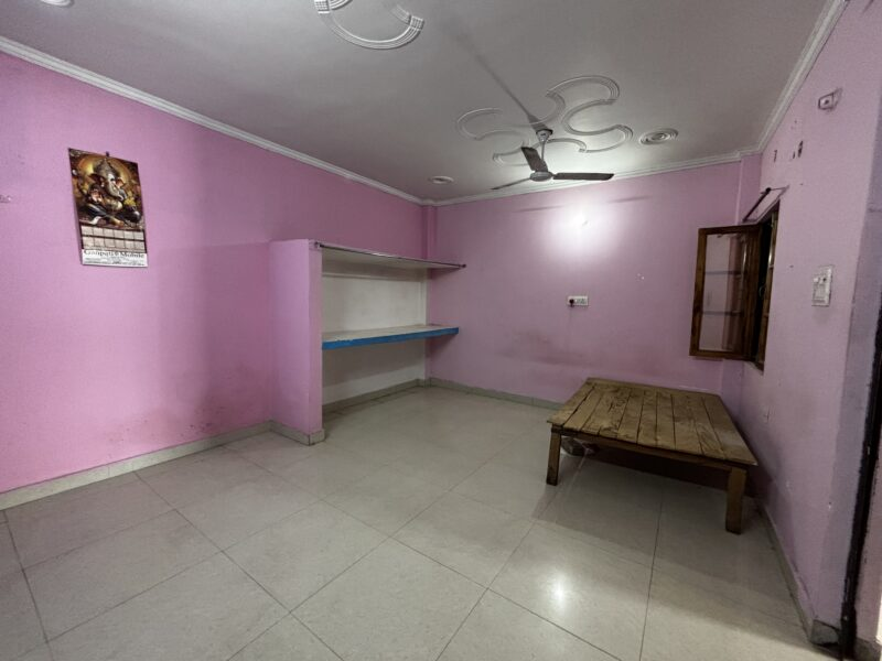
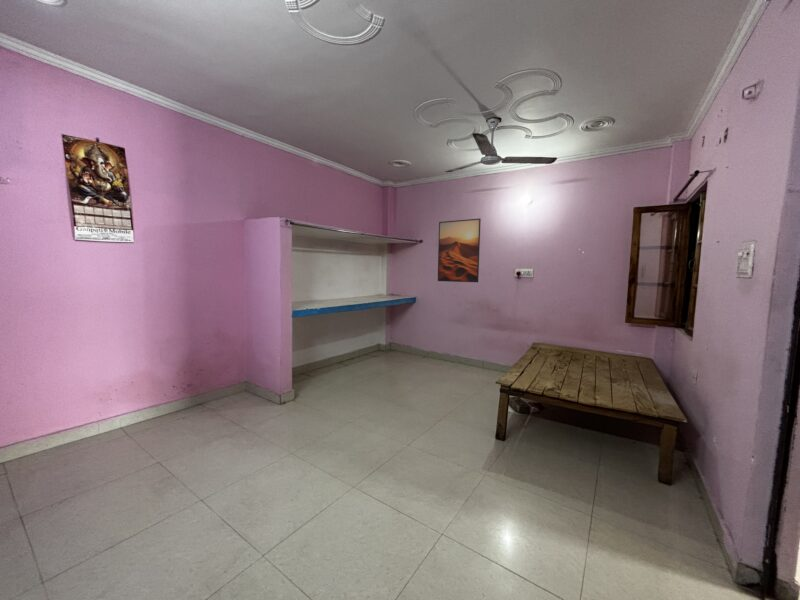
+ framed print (458, 251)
